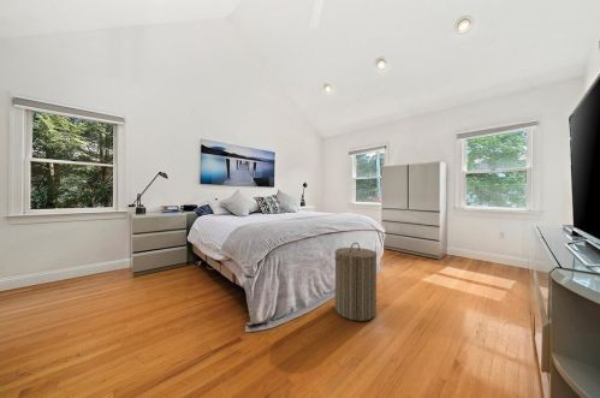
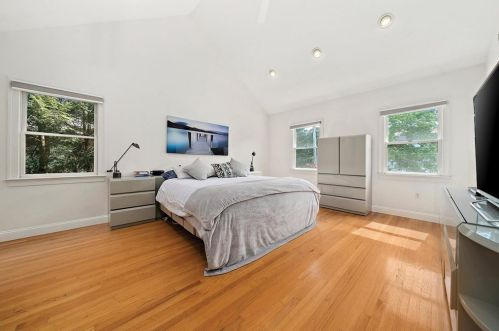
- laundry hamper (355, 275)
